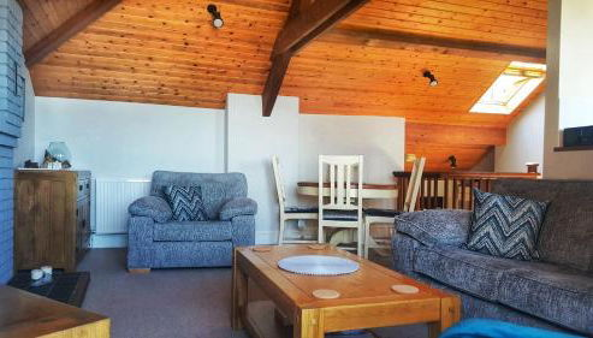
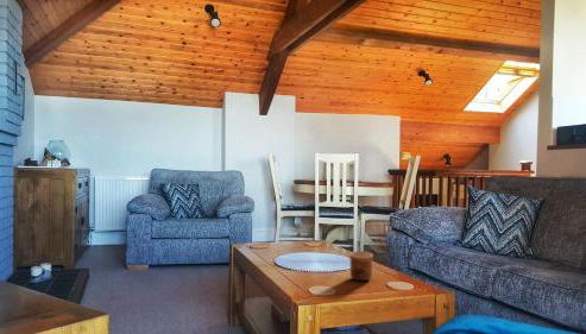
+ cup (360, 265)
